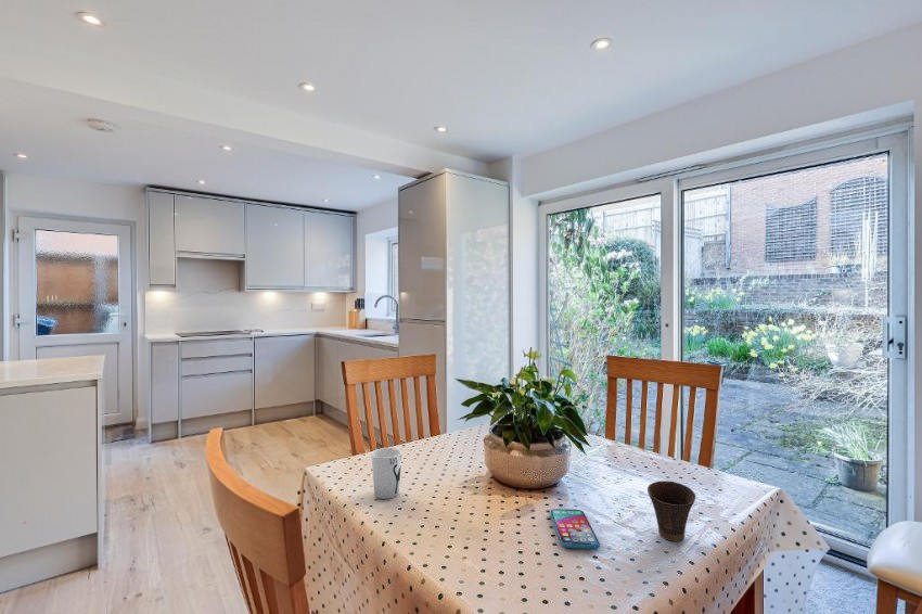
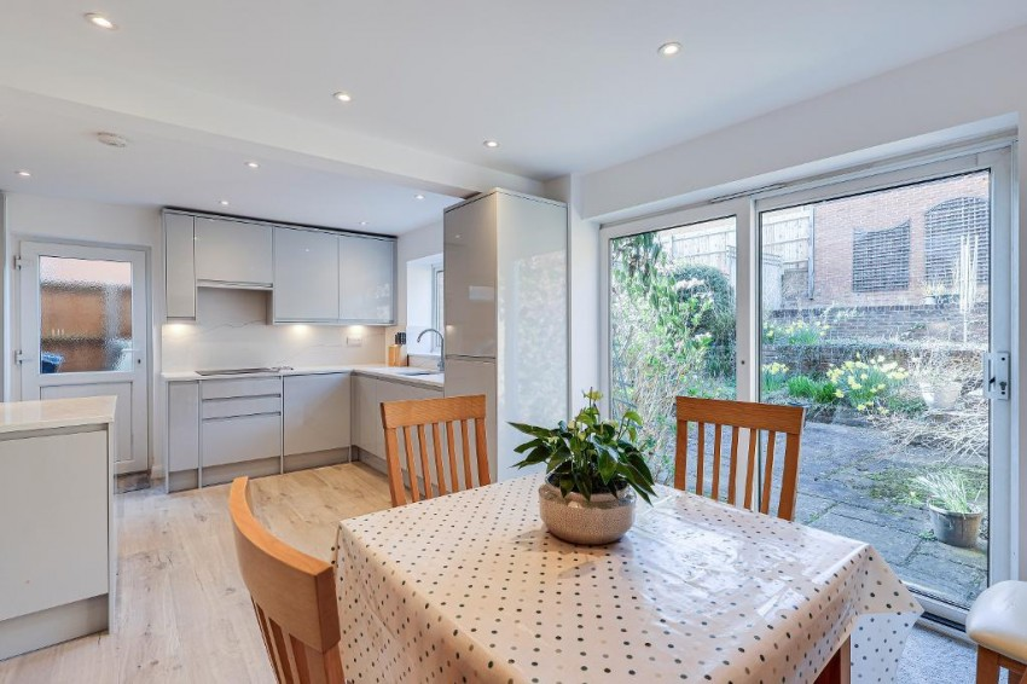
- smartphone (573, 527)
- cup (386, 473)
- cup (670, 513)
